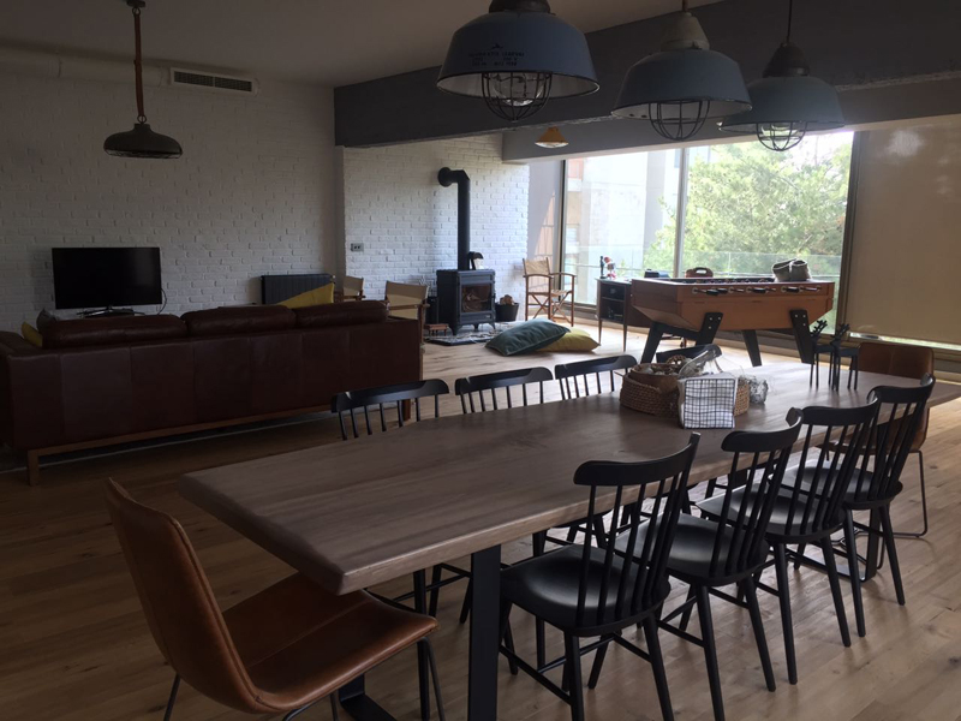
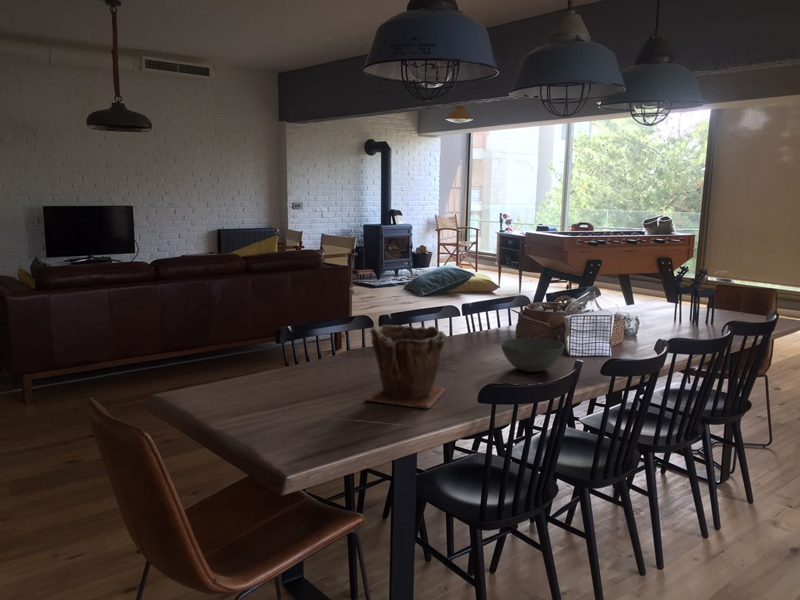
+ plant pot (407, 362)
+ bowl (532, 356)
